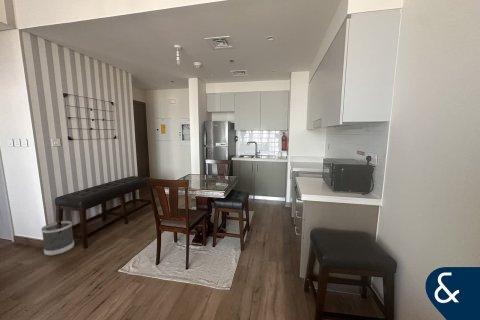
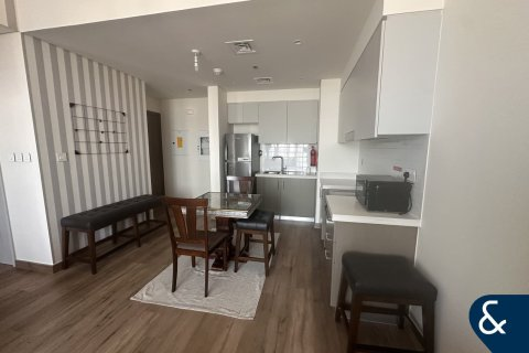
- wastebasket (58, 237)
